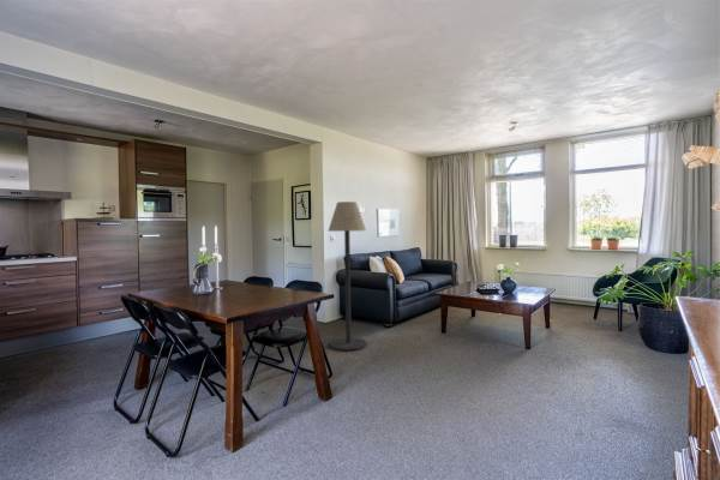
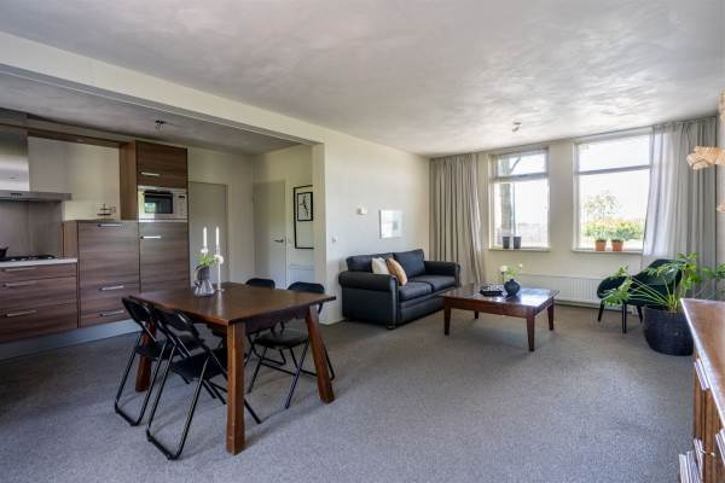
- floor lamp (347, 274)
